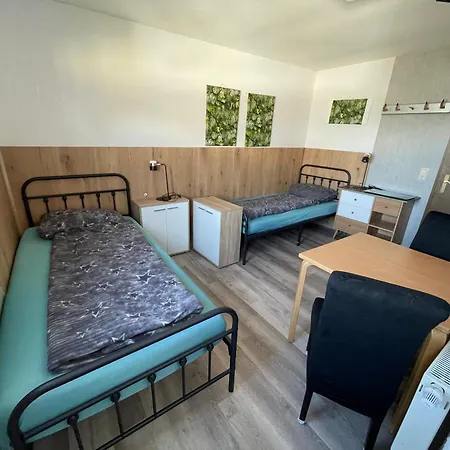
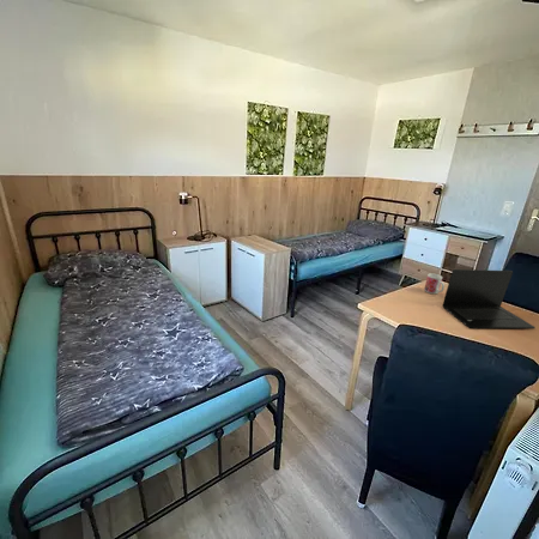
+ mug (435, 284)
+ laptop (492, 297)
